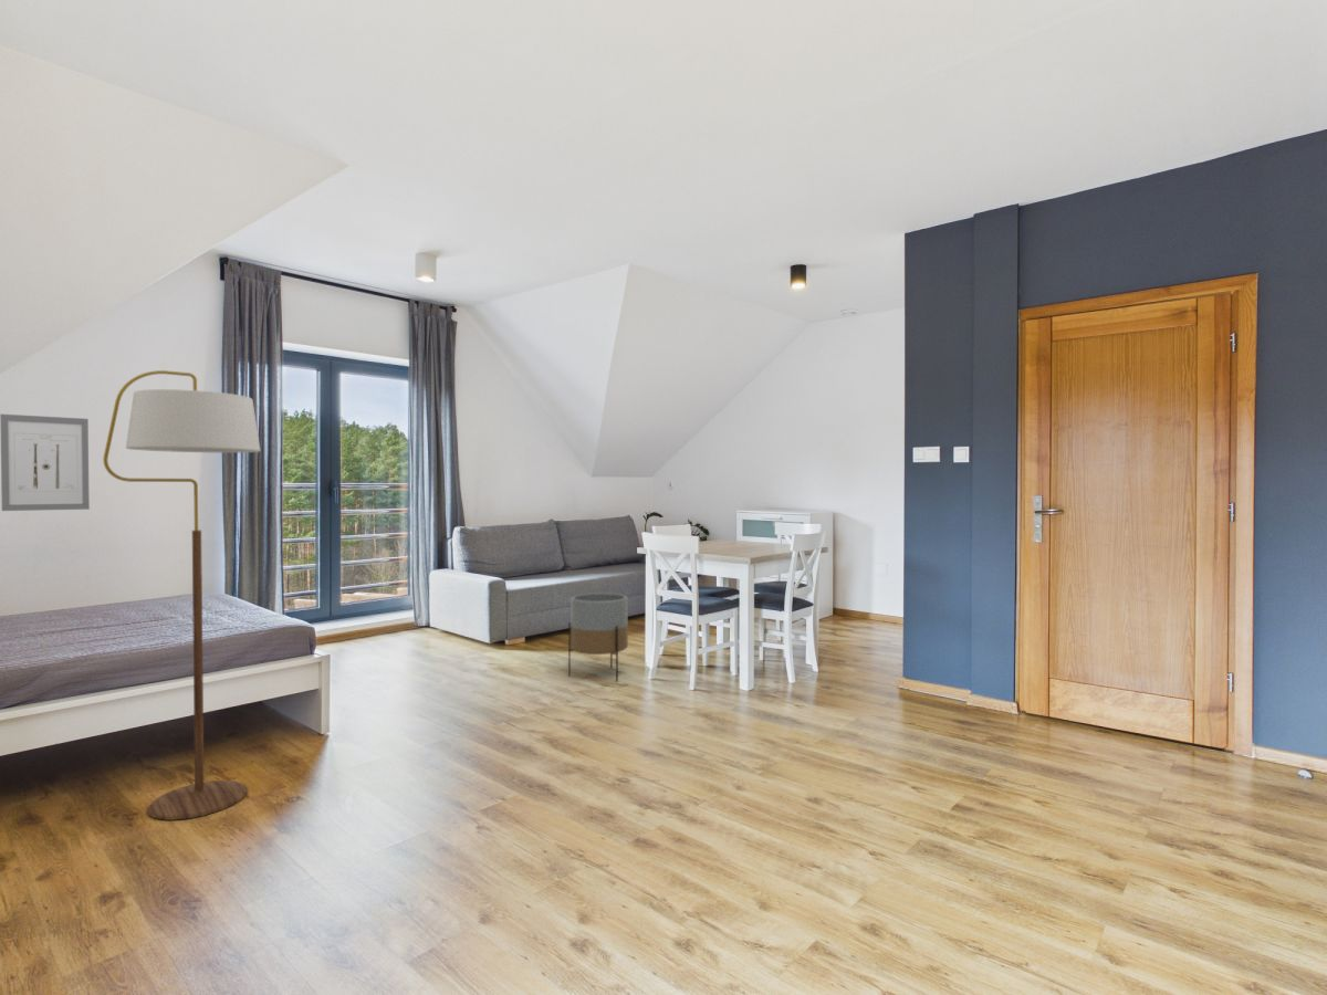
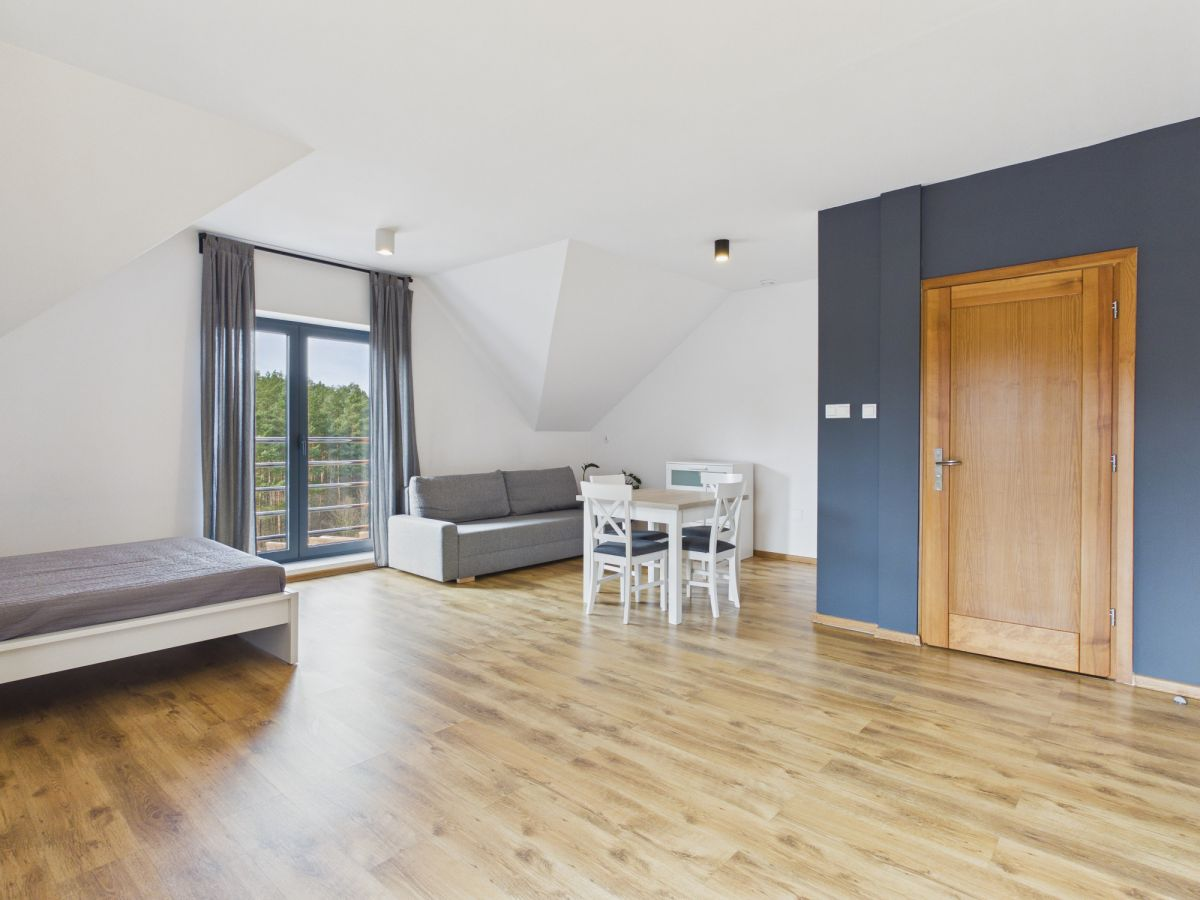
- planter (599, 636)
- floor lamp (192, 588)
- wall art (45, 463)
